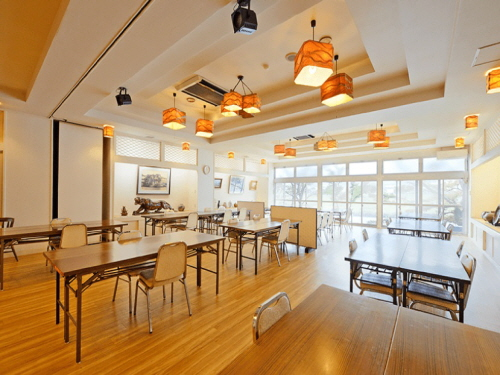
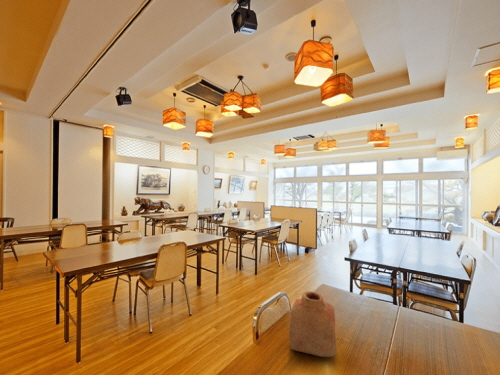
+ vase (312, 321)
